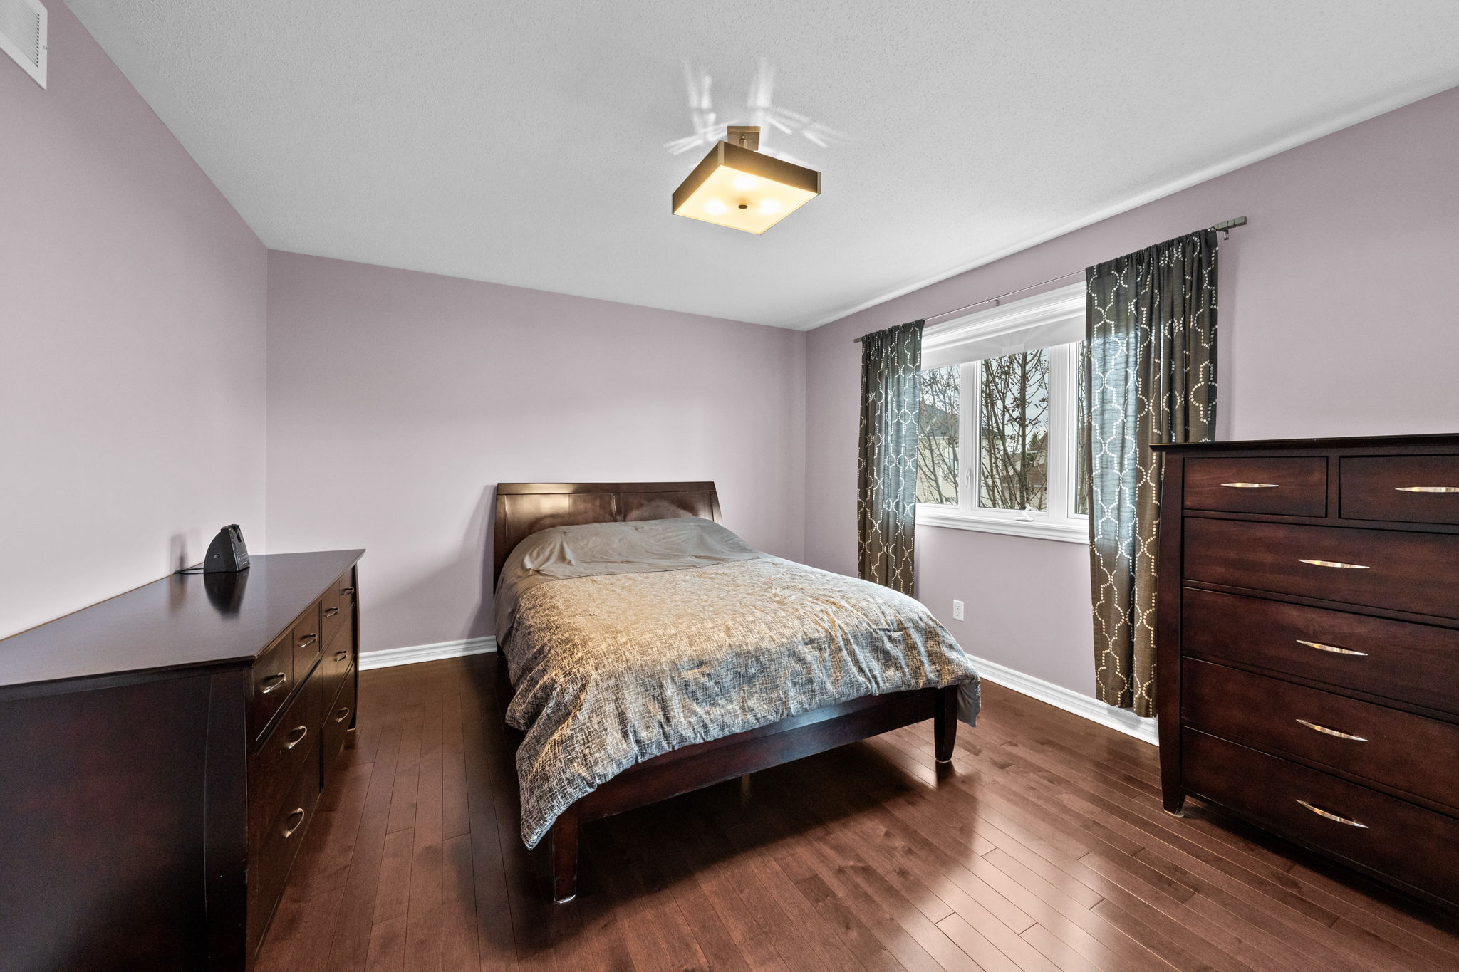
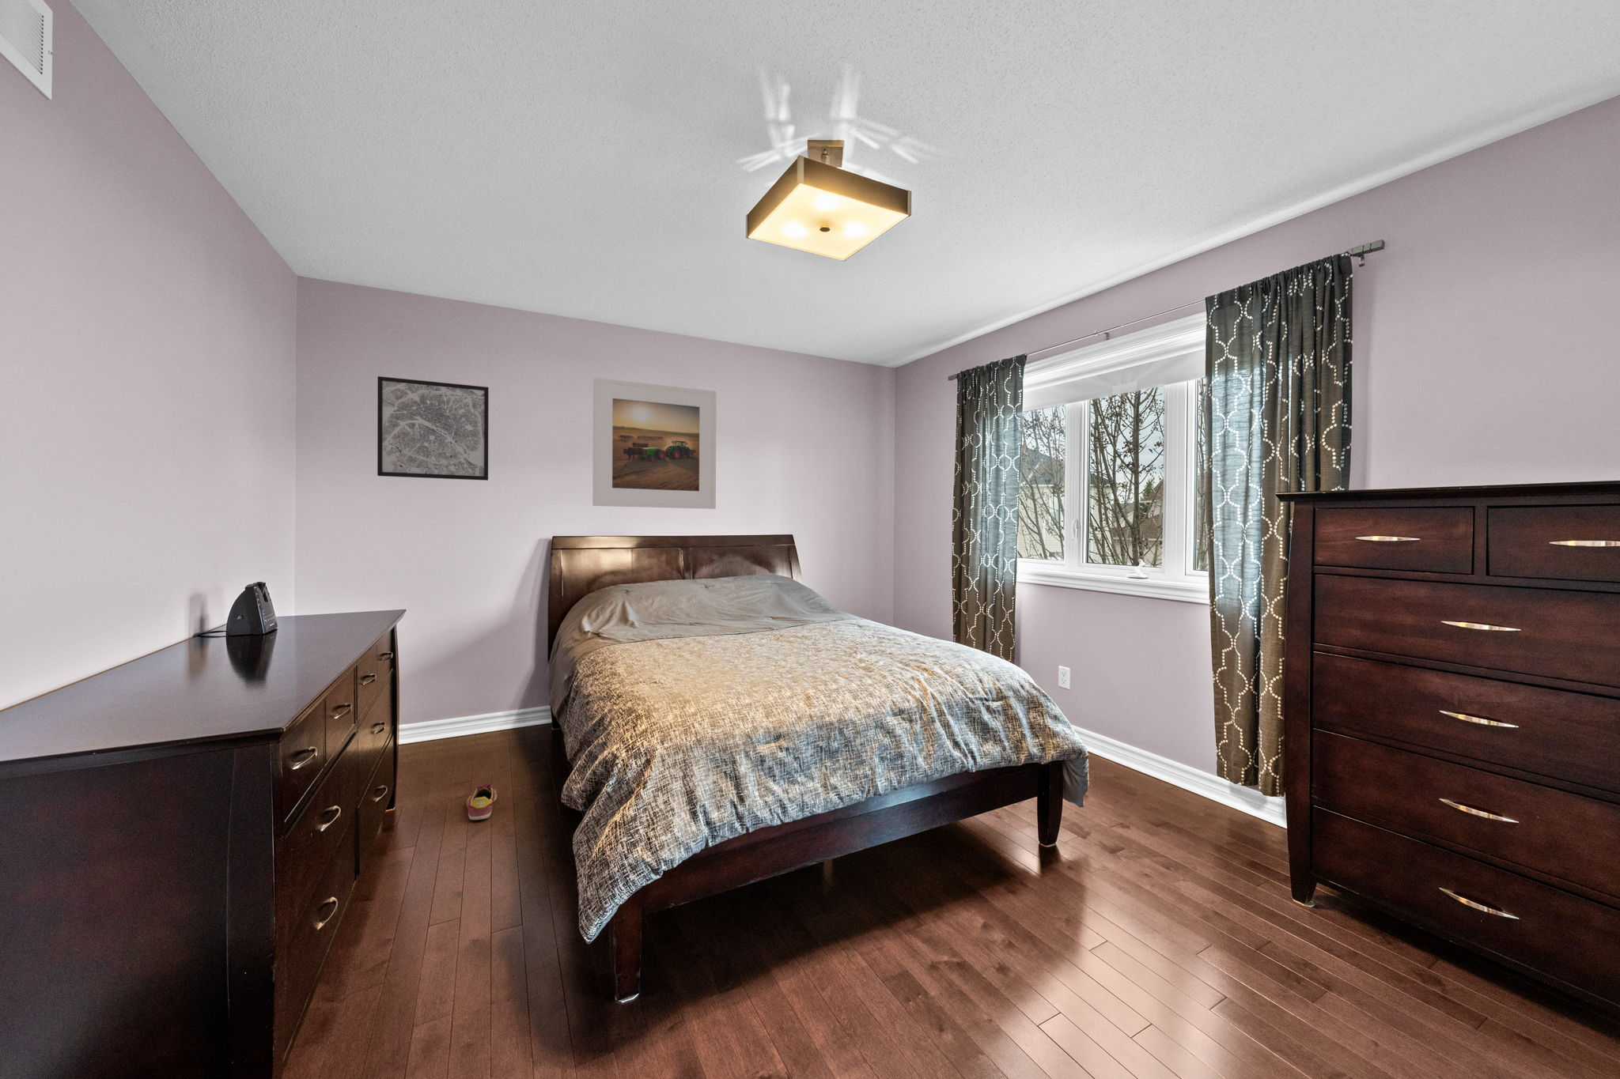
+ wall art (435, 430)
+ shoe (482, 795)
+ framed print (656, 446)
